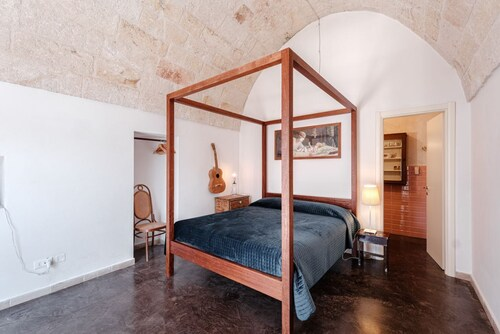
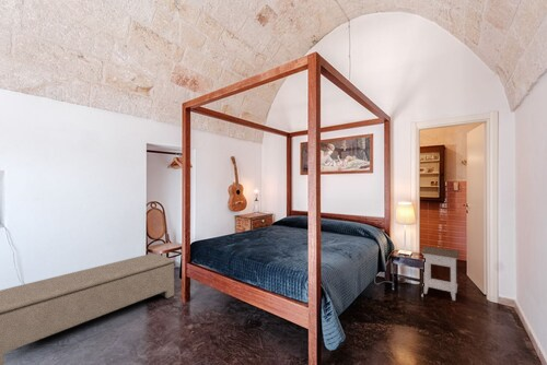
+ nightstand (440, 264)
+ bench (94, 294)
